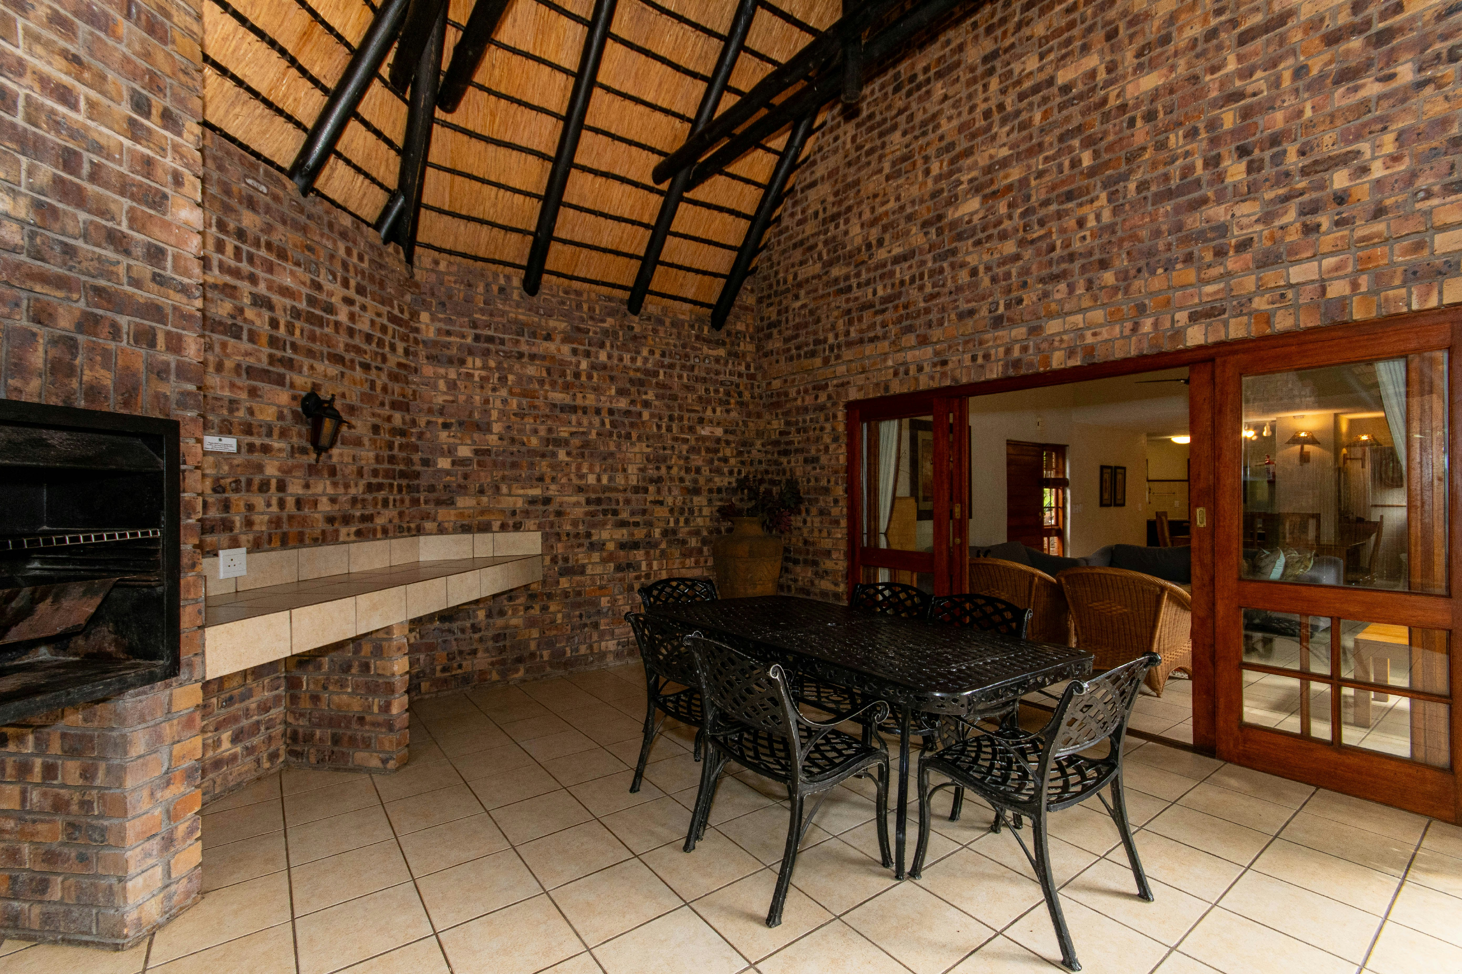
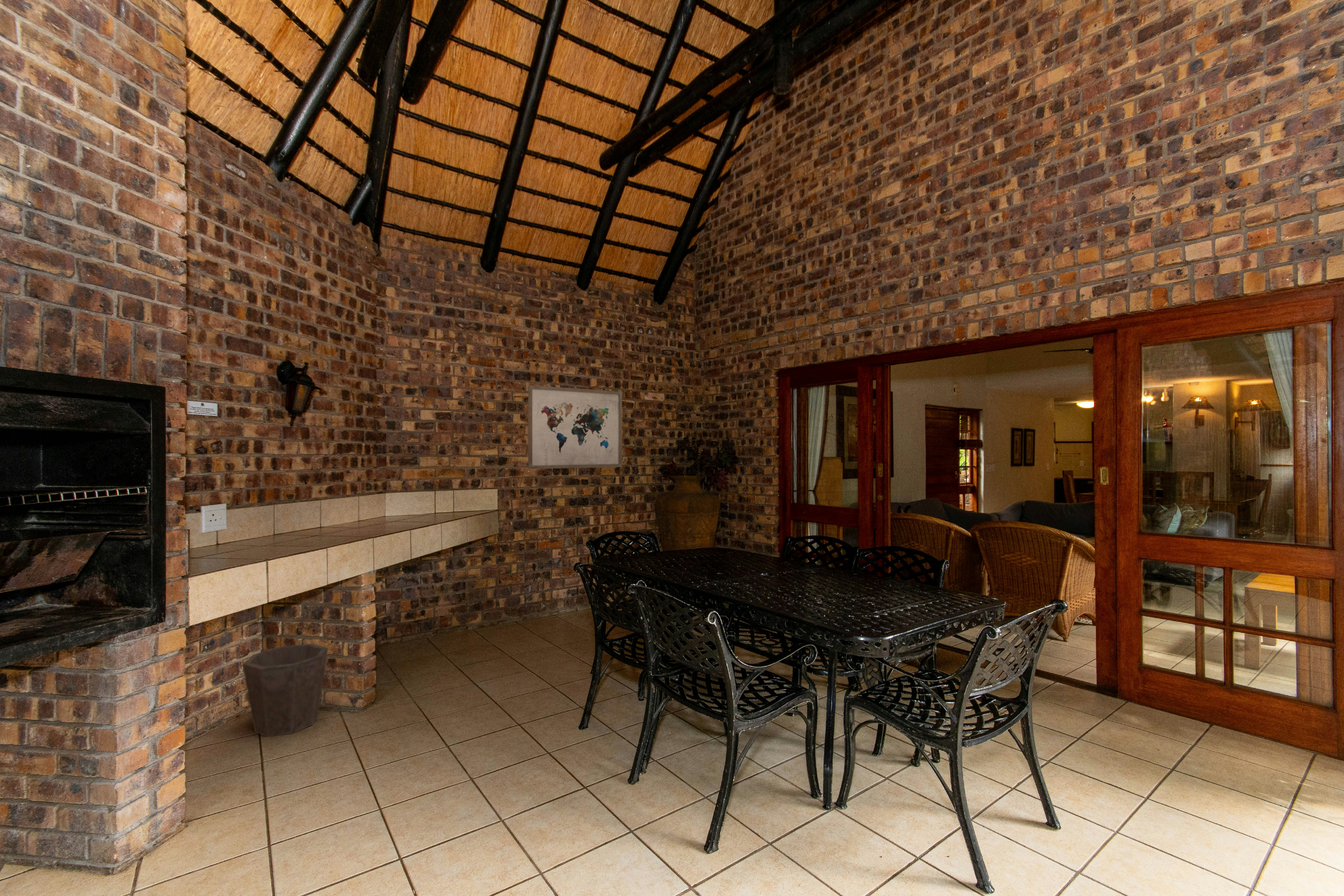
+ wall art (578, 428)
+ waste bin (287, 690)
